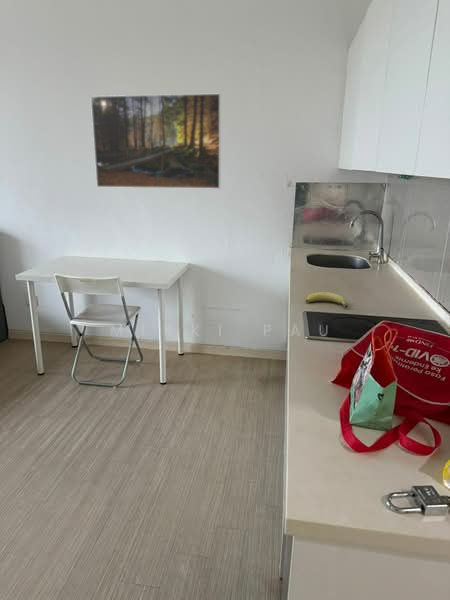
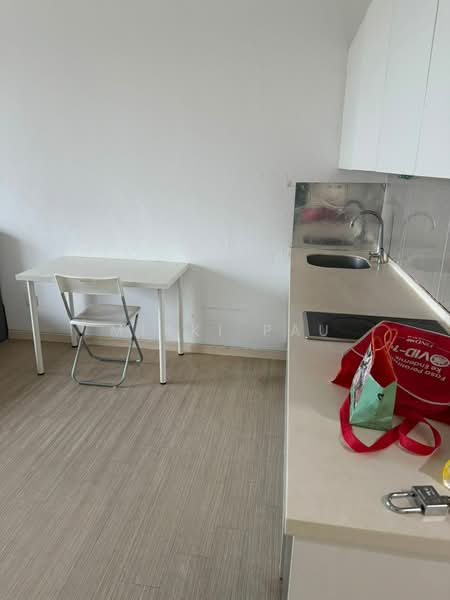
- fruit (327, 298)
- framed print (156, 142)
